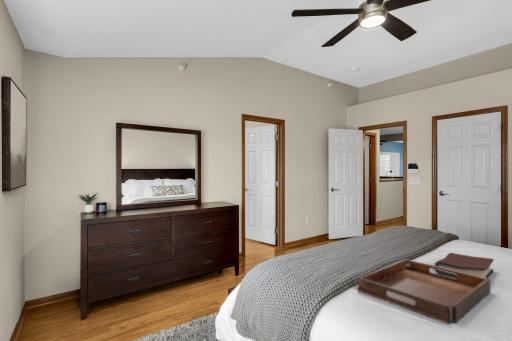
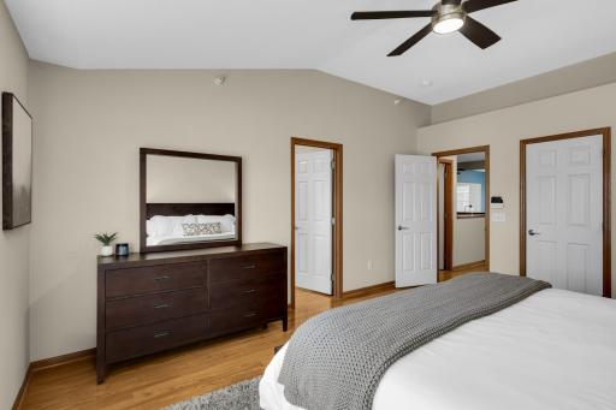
- serving tray (423, 285)
- hardback book (464, 265)
